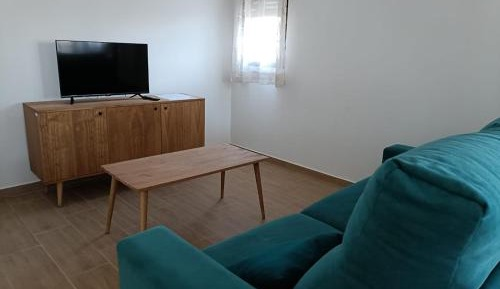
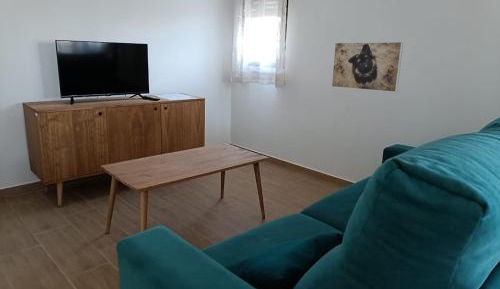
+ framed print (364, 66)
